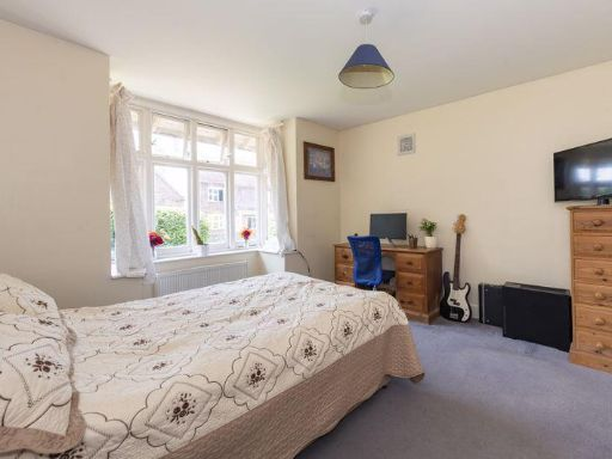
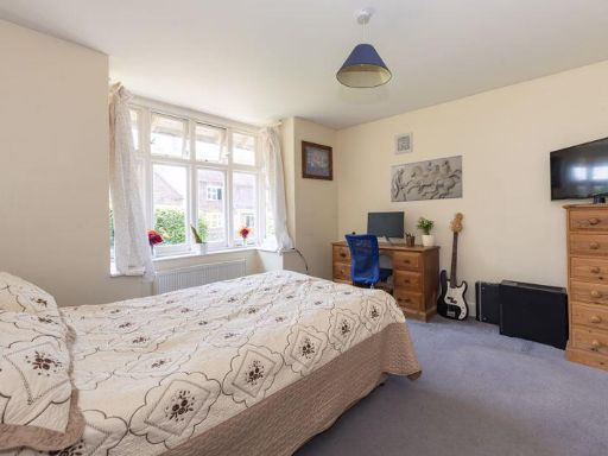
+ relief sculpture (423, 180)
